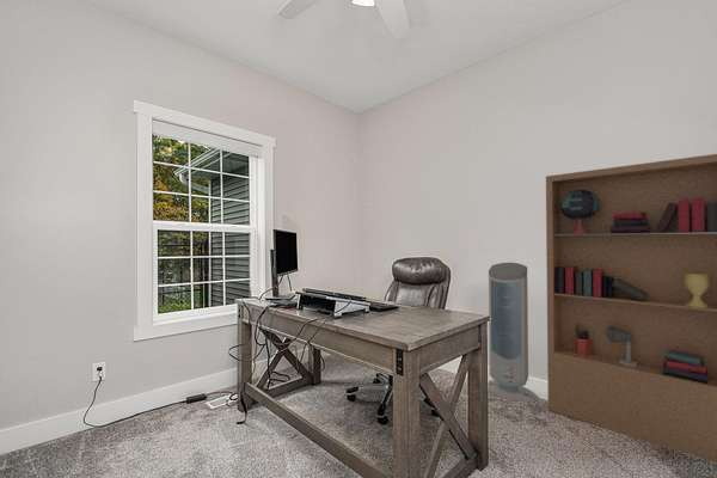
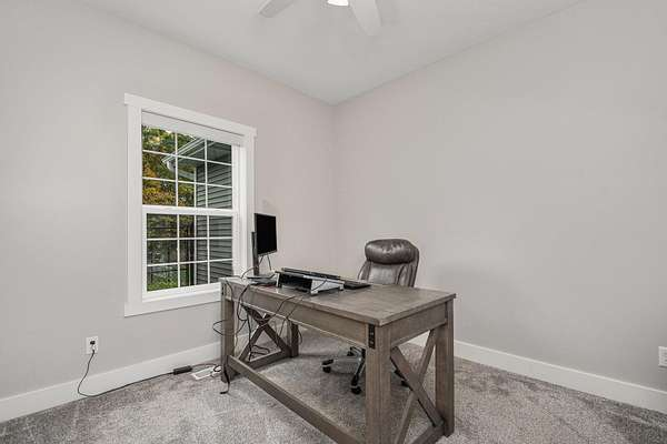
- bookcase (632, 299)
- air purifier (508, 326)
